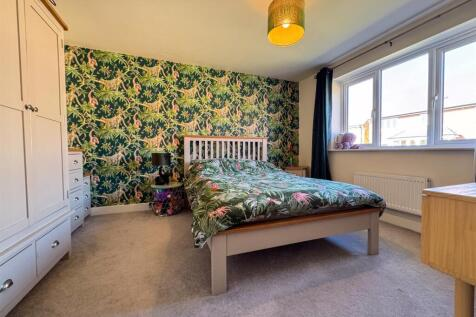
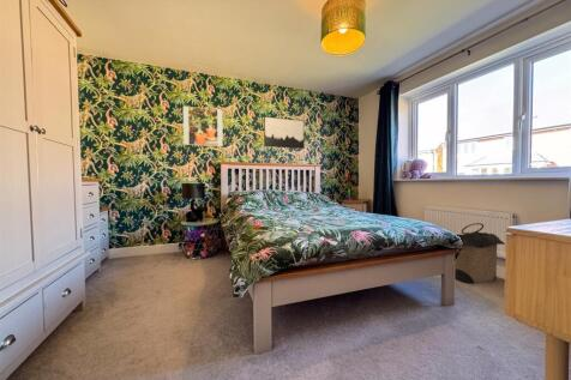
+ wall art (284, 133)
+ laundry hamper (475, 249)
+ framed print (203, 126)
